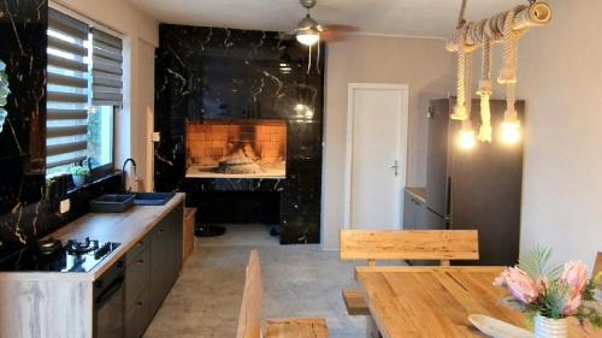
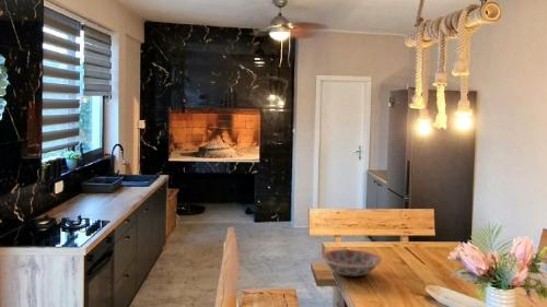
+ ceramic bowl (350, 264)
